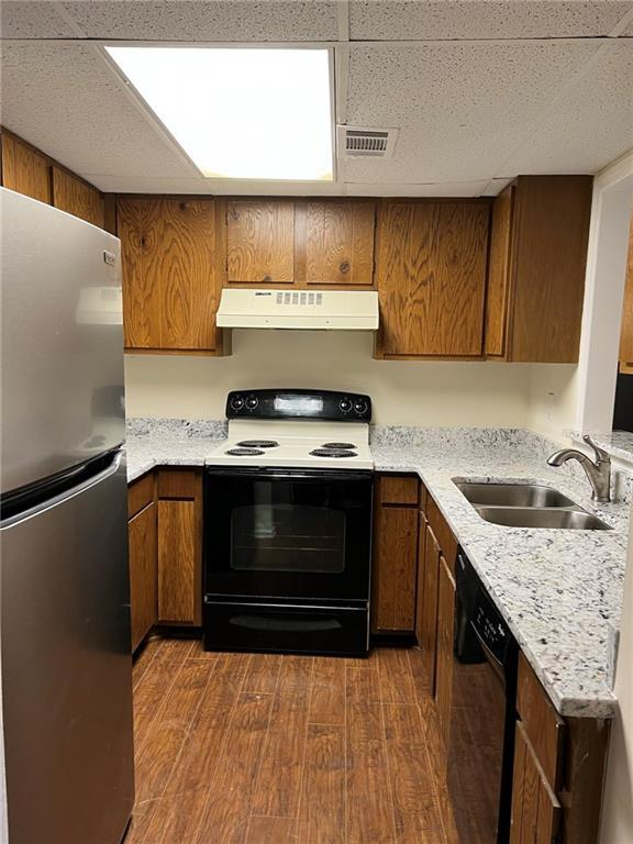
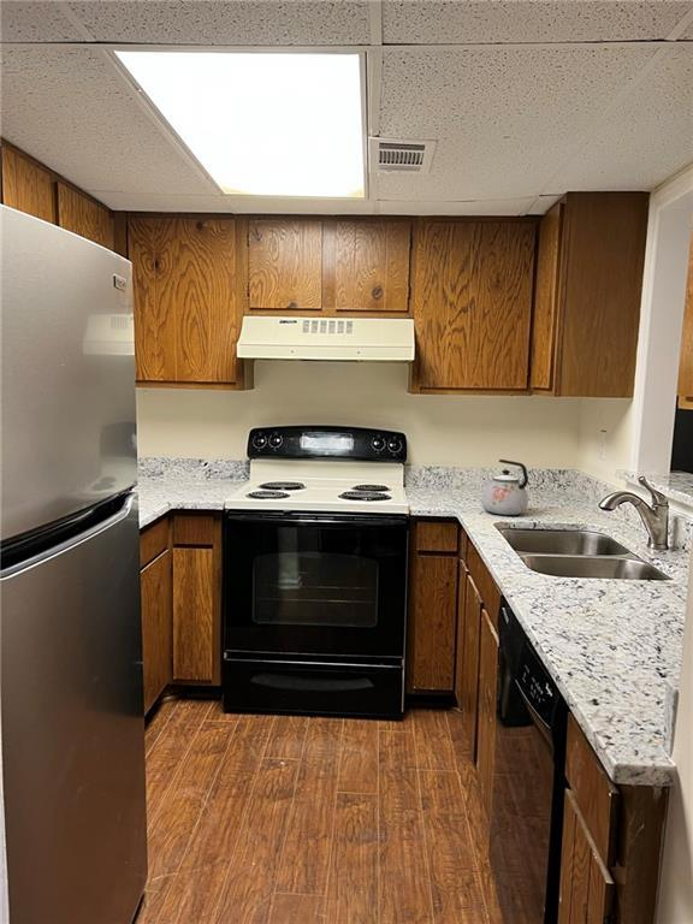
+ kettle (504, 486)
